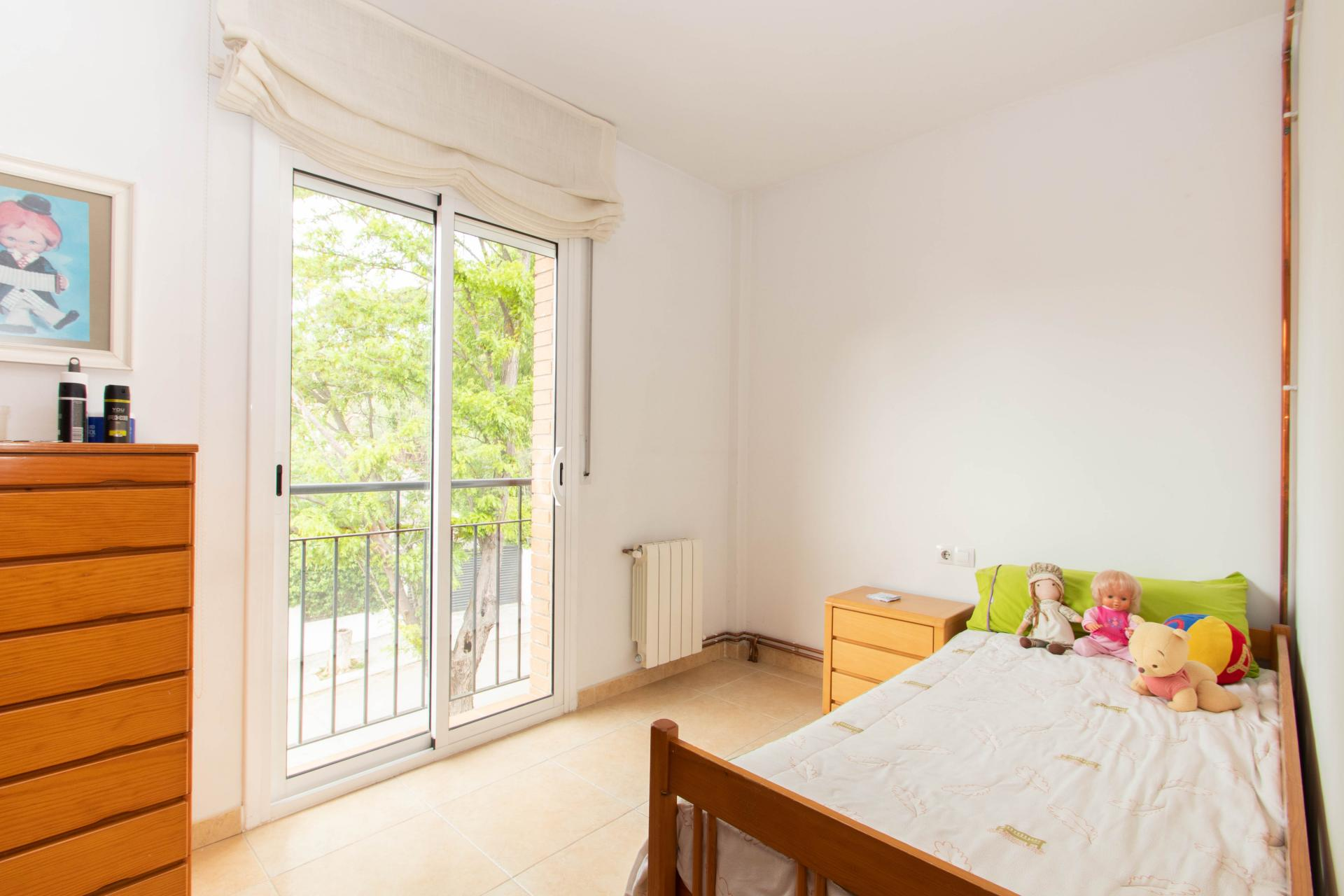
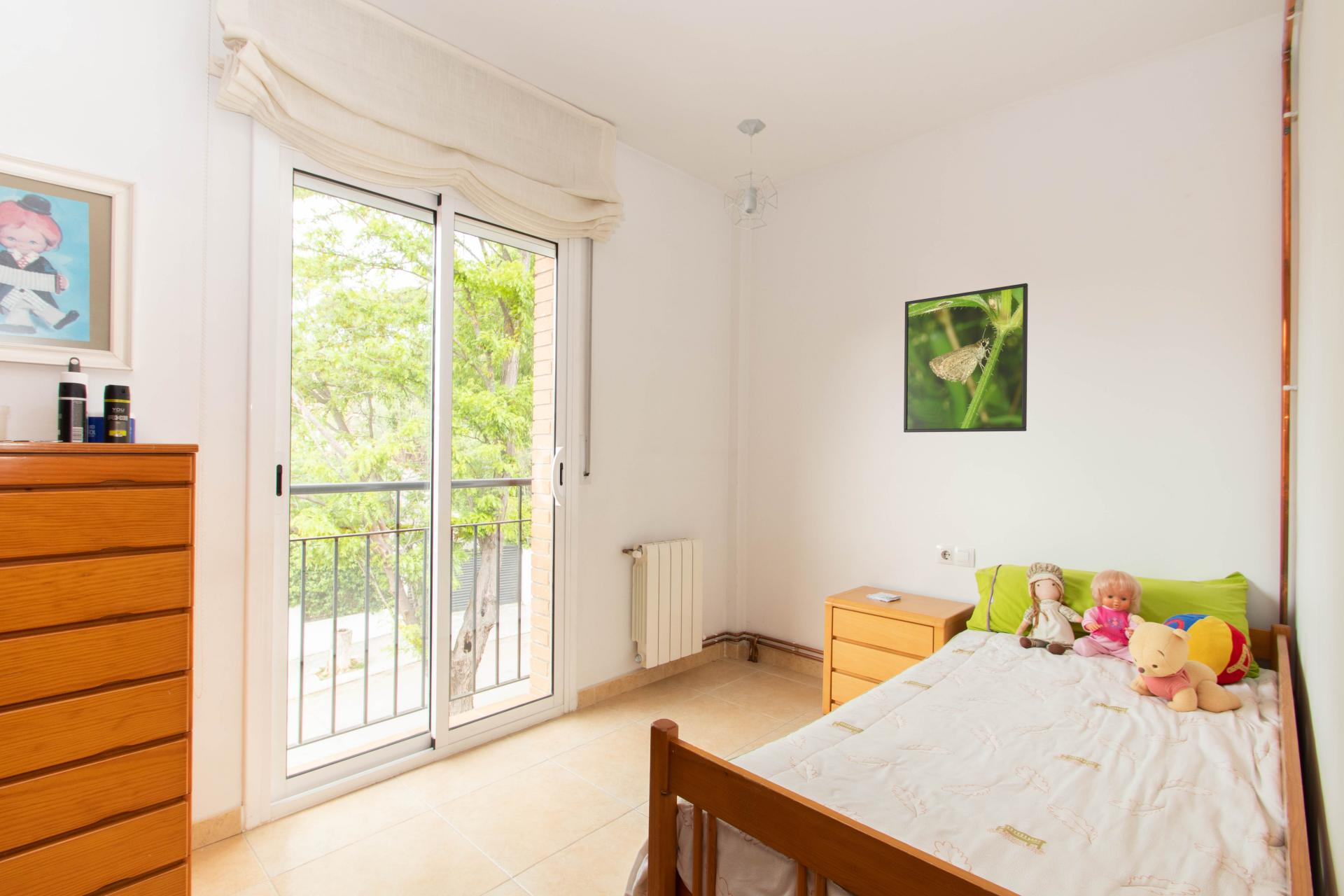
+ pendant light (750, 177)
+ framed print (962, 362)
